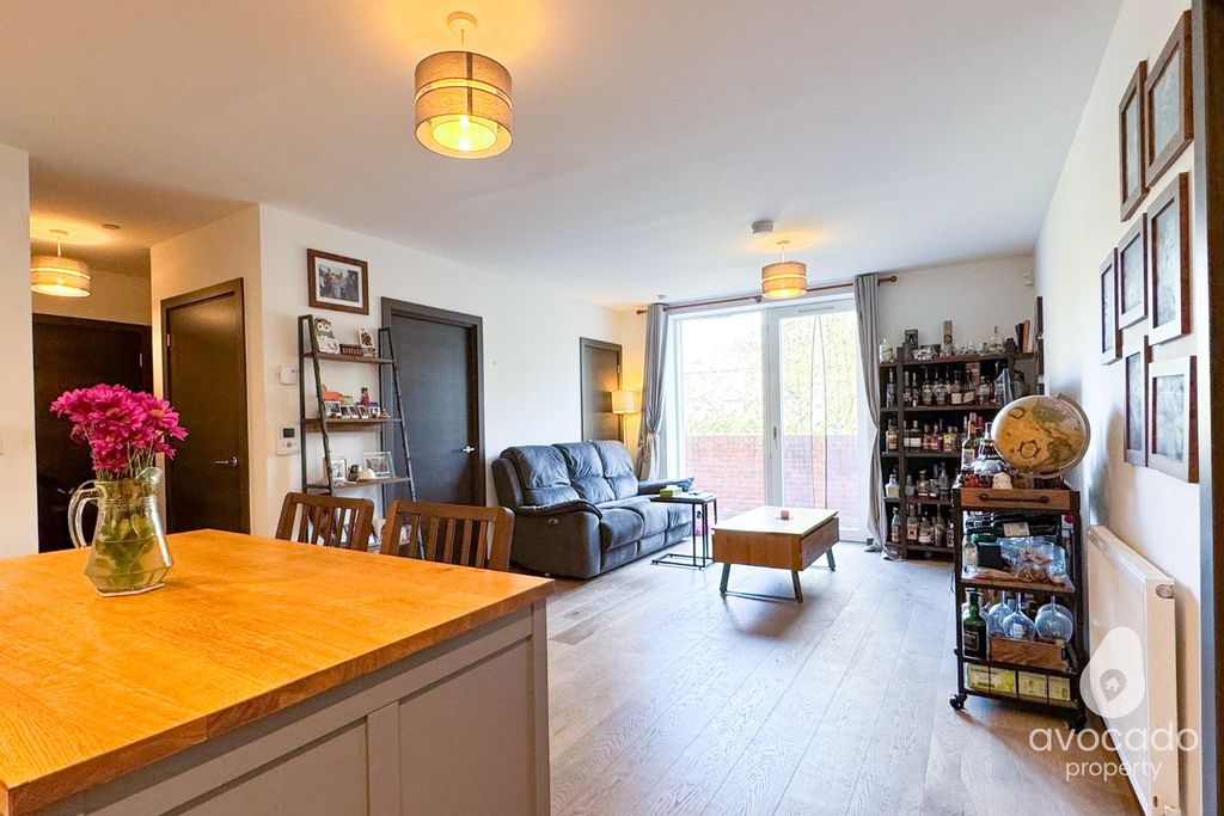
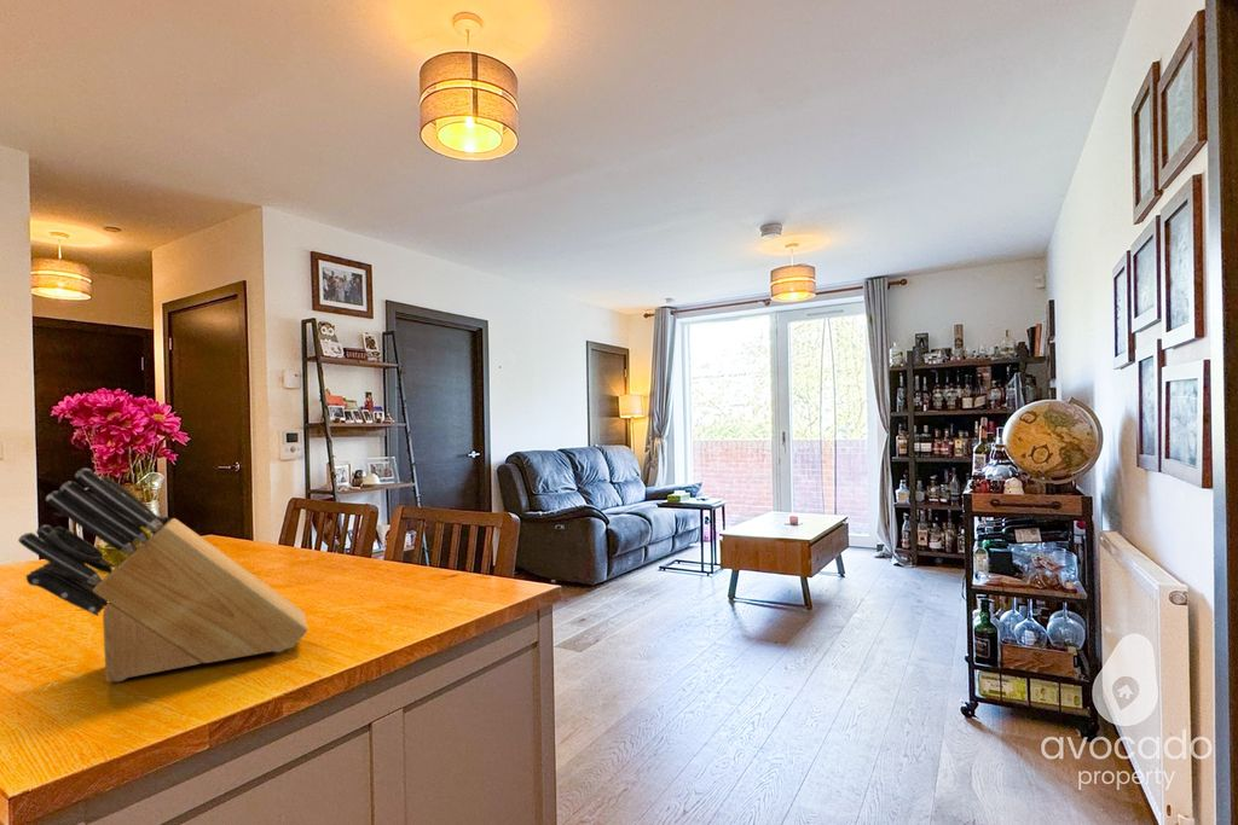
+ knife block (179, 562)
